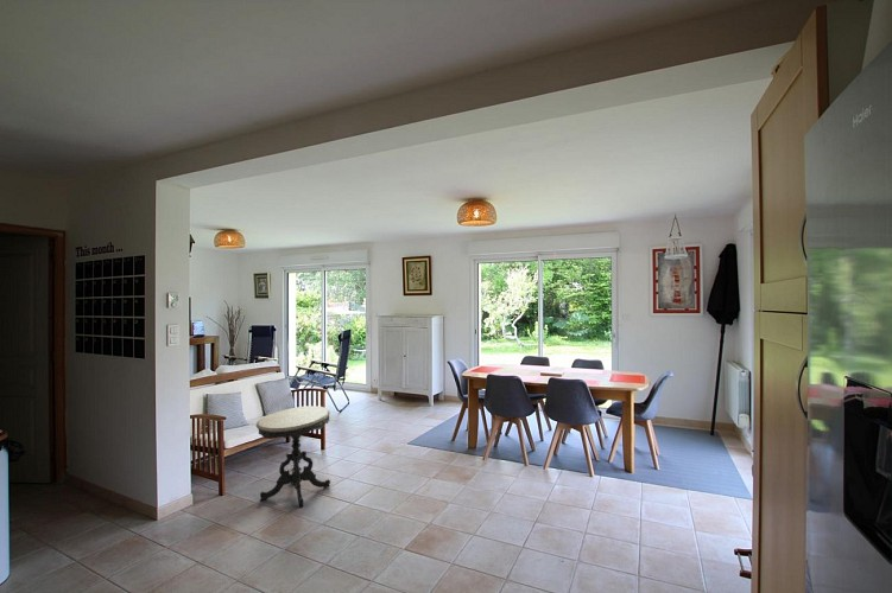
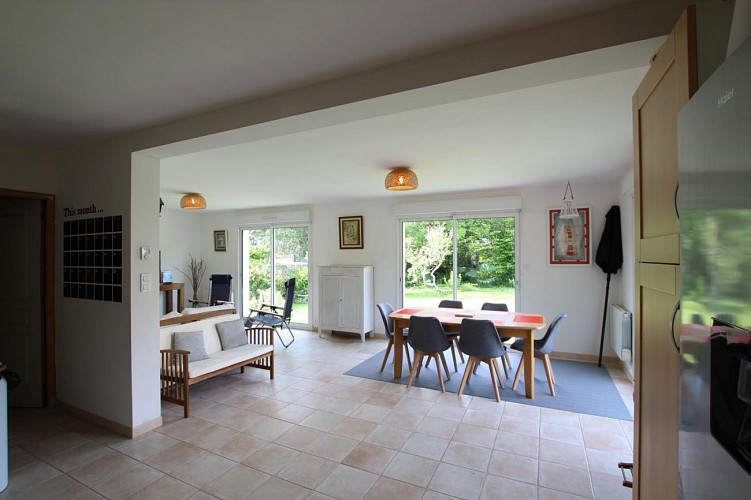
- side table (295, 454)
